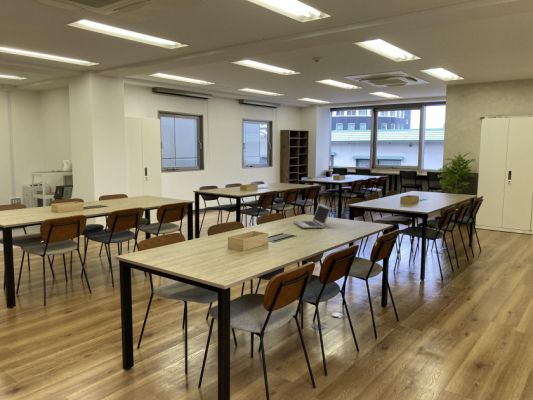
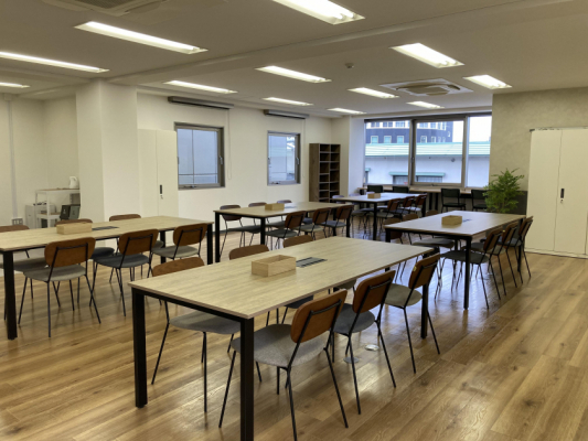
- laptop (314, 215)
